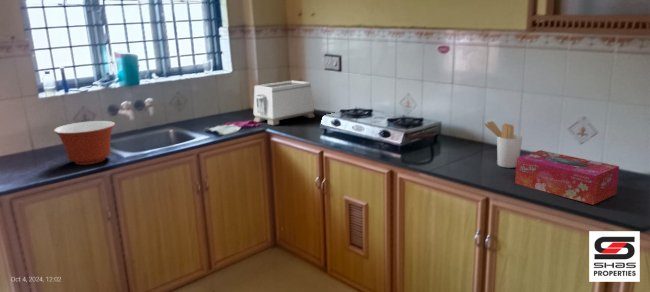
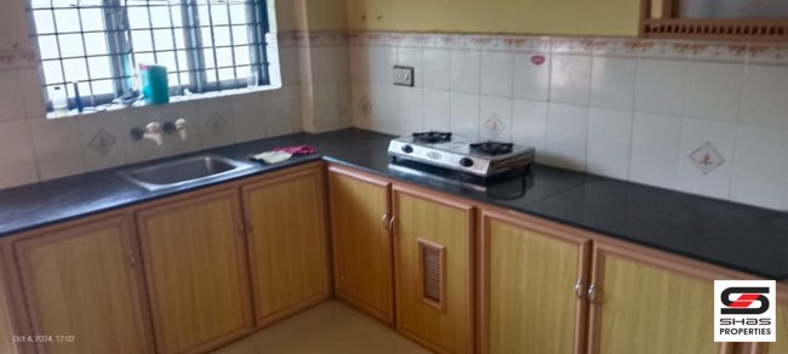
- tissue box (564, 175)
- toaster (281, 101)
- utensil holder (502, 143)
- mixing bowl (87, 143)
